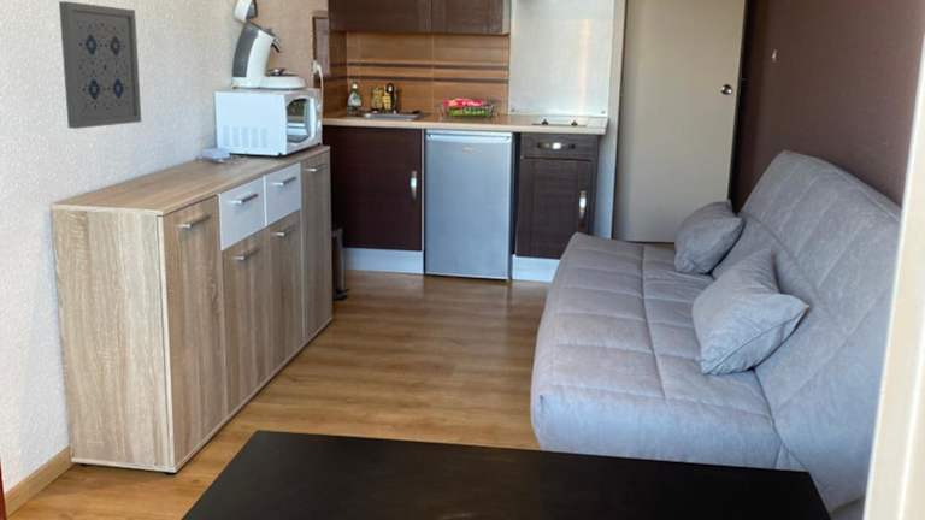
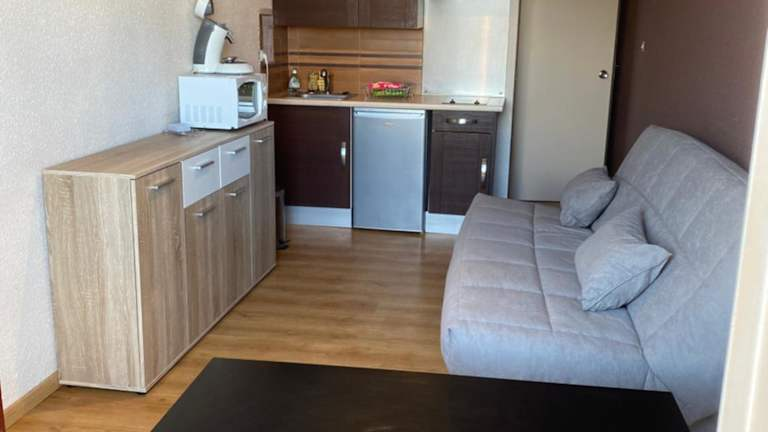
- wall art (102, 66)
